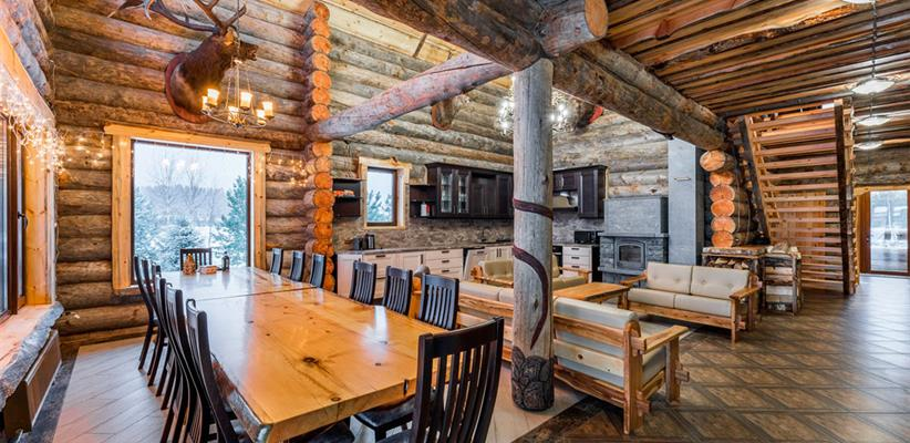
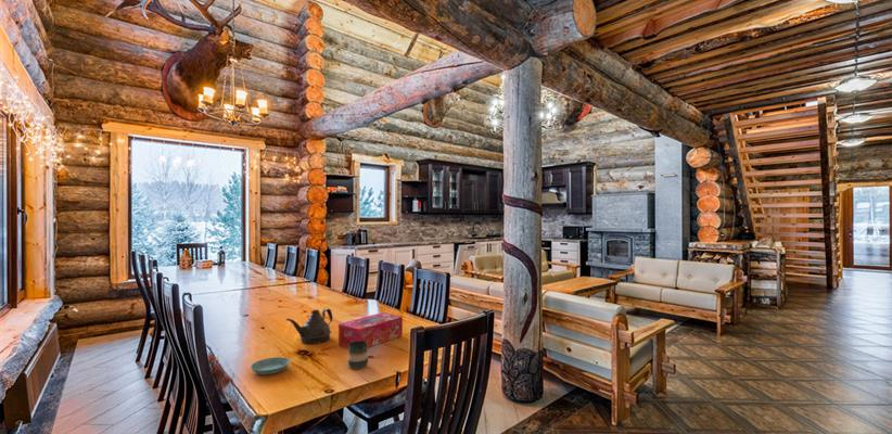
+ saucer (270, 366)
+ teapot (309, 326)
+ mug (356, 353)
+ tissue box (371, 330)
